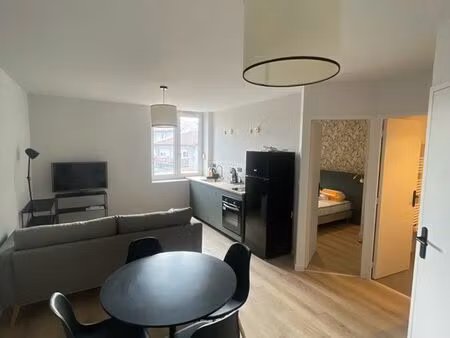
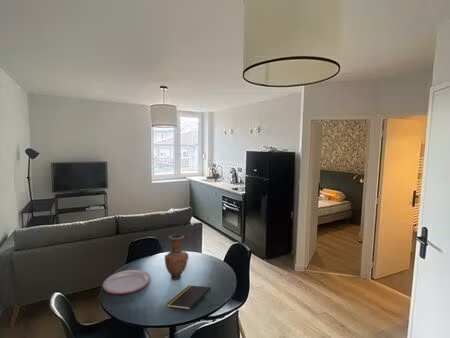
+ notepad (189, 296)
+ plate (127, 282)
+ vase (176, 256)
